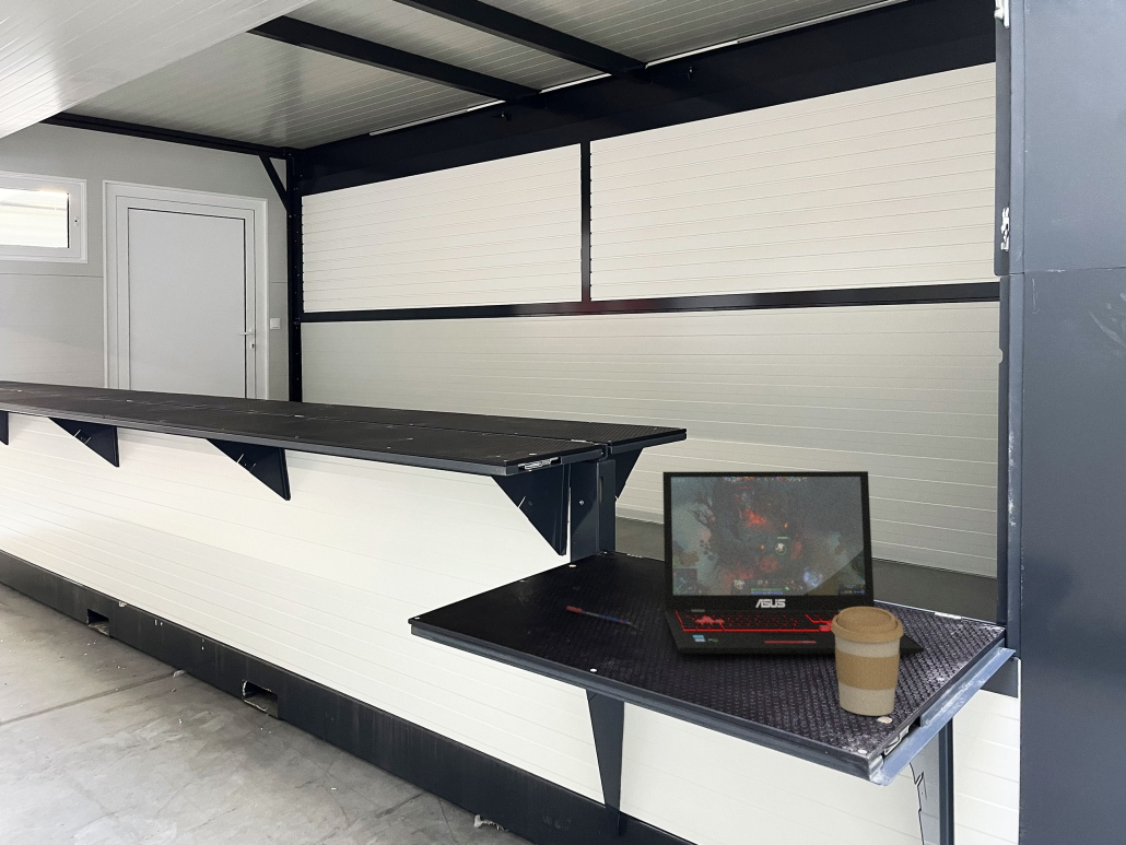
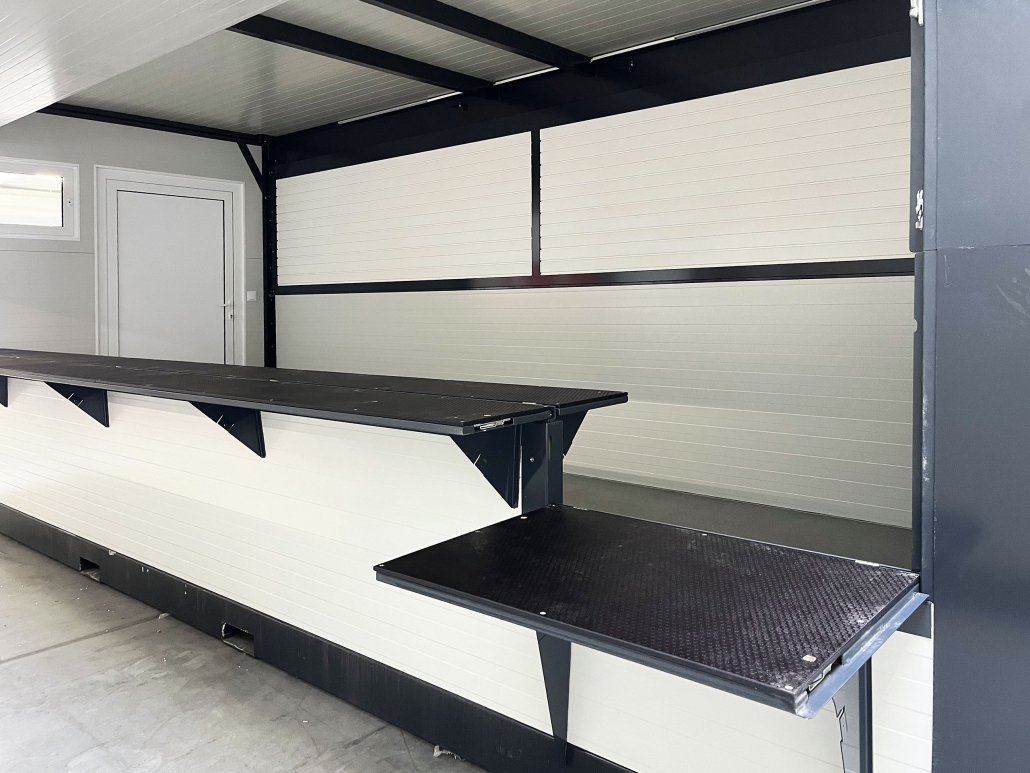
- coffee cup (866, 659)
- pen (597, 614)
- laptop (781, 555)
